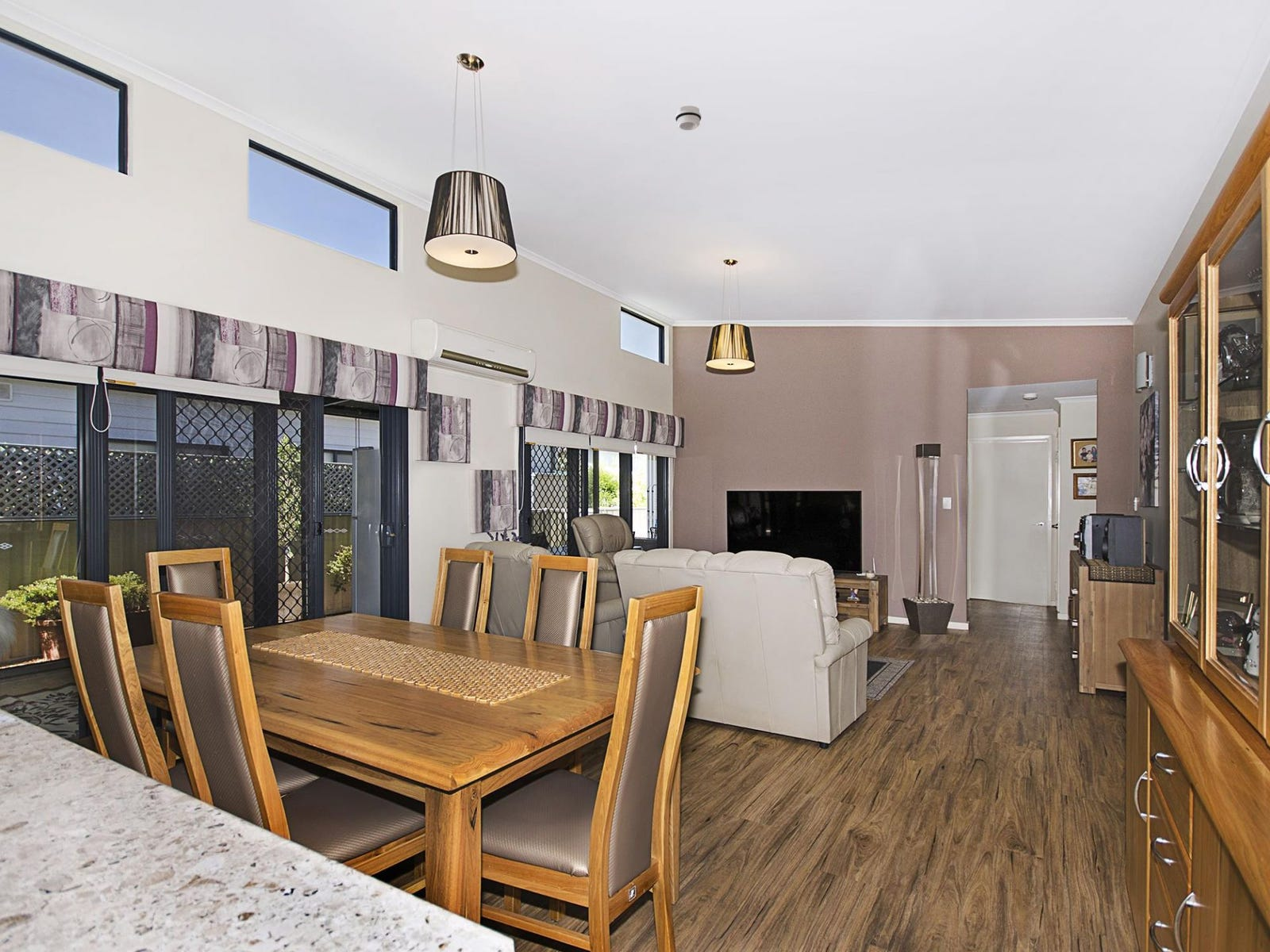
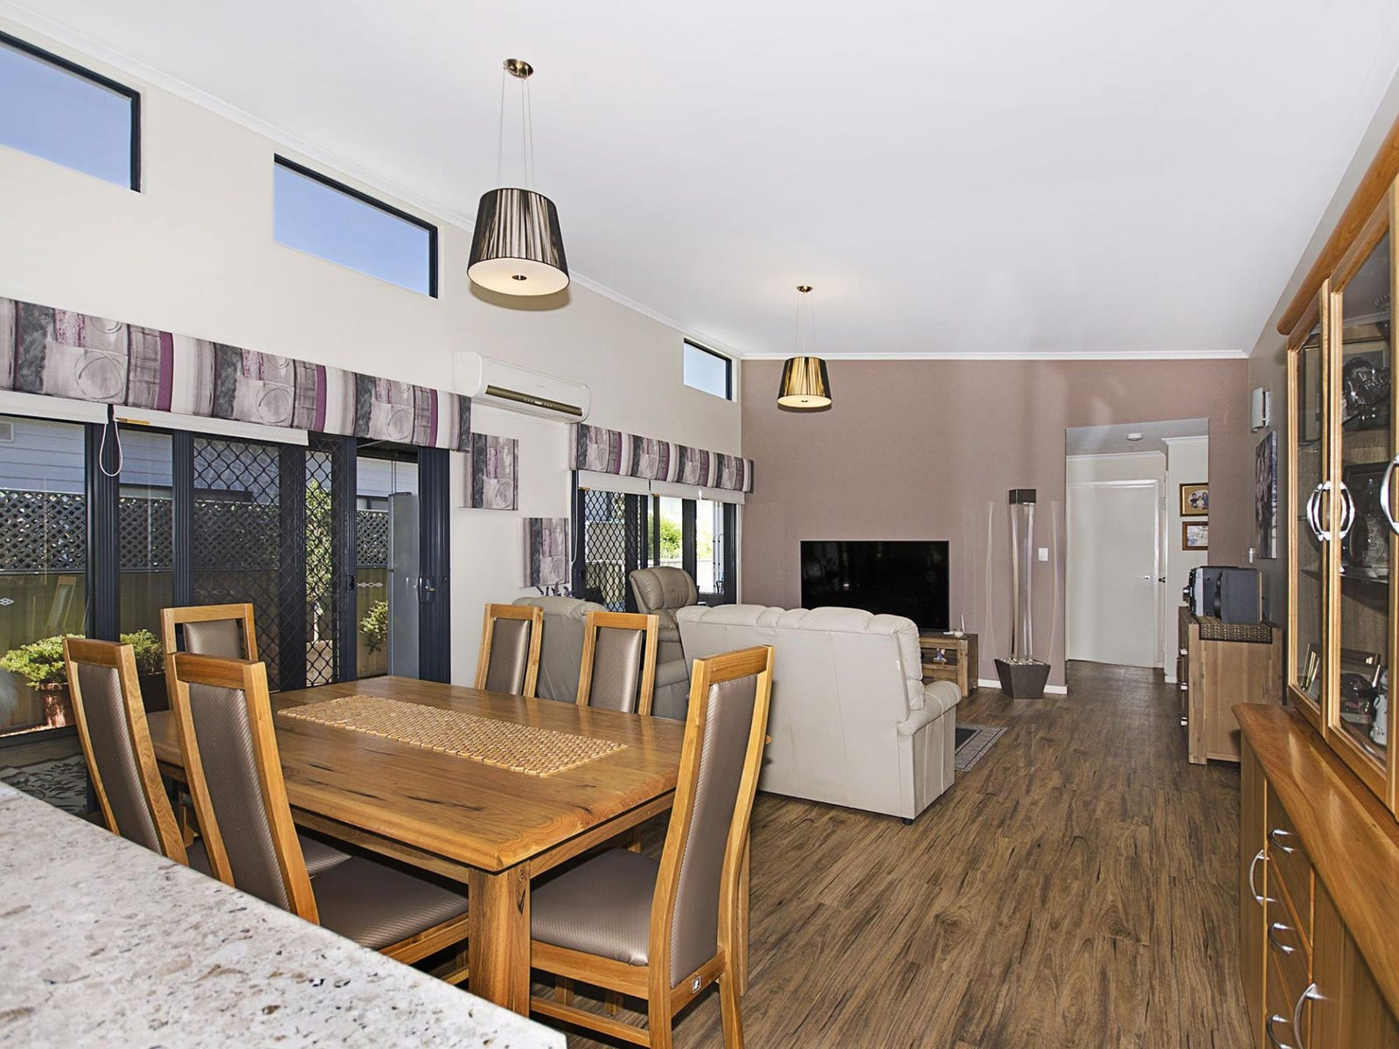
- smoke detector (688, 118)
